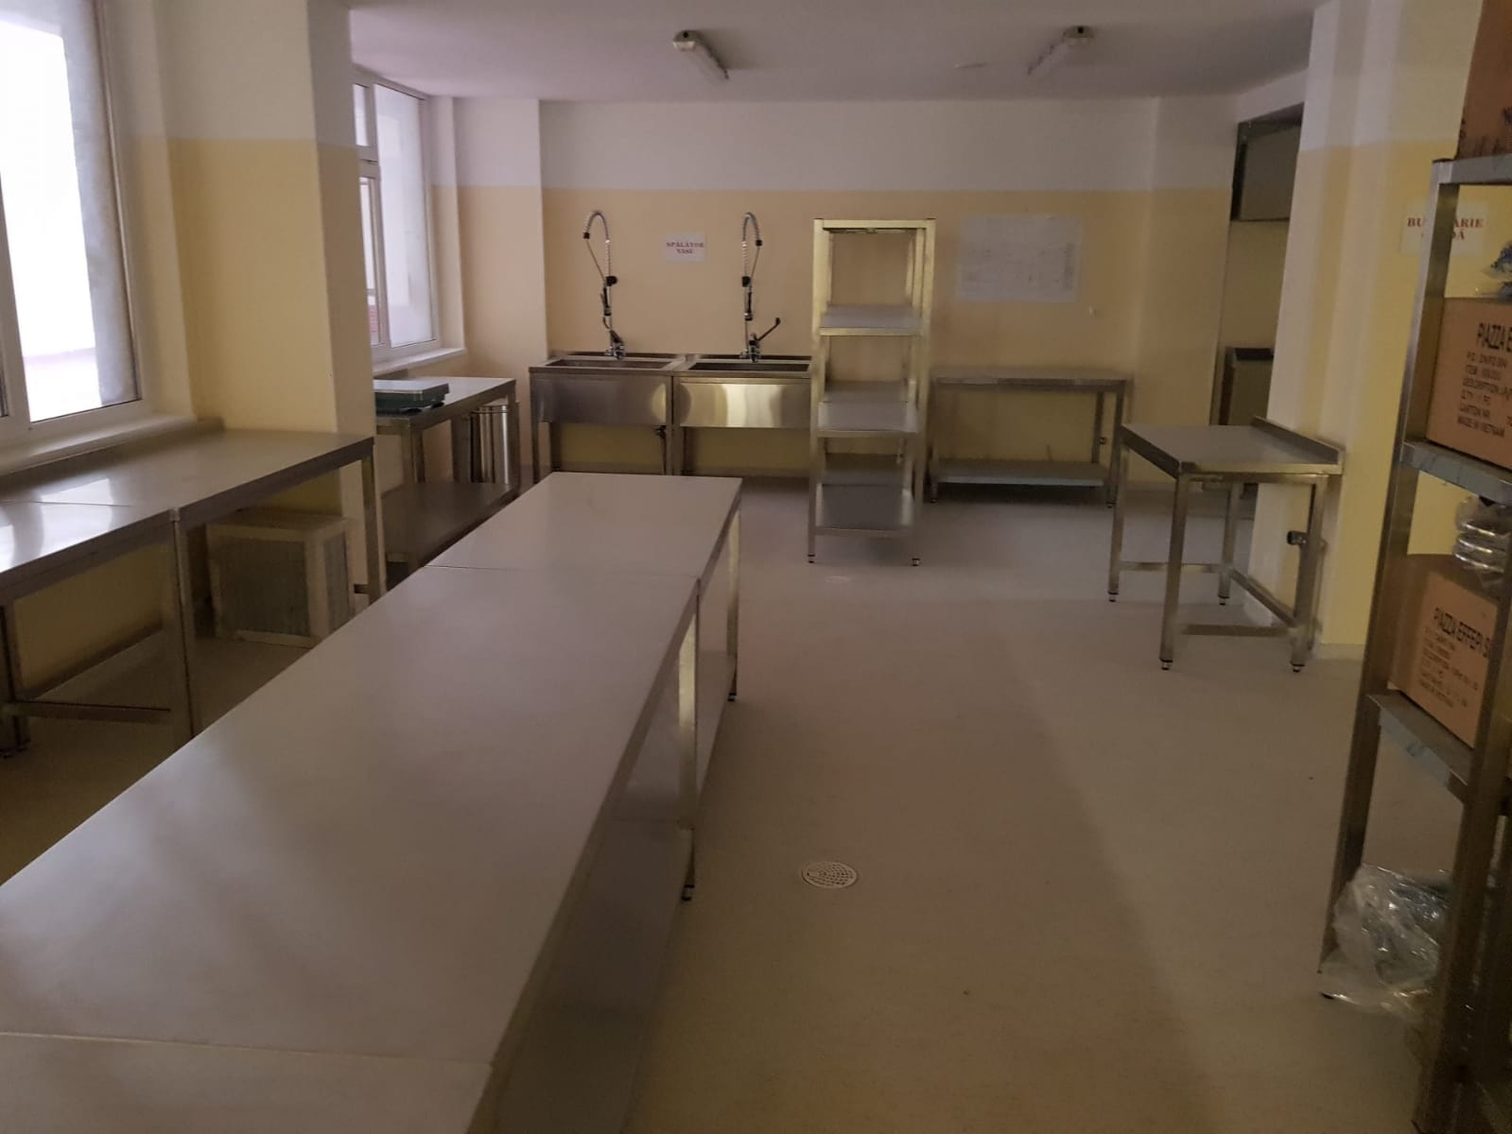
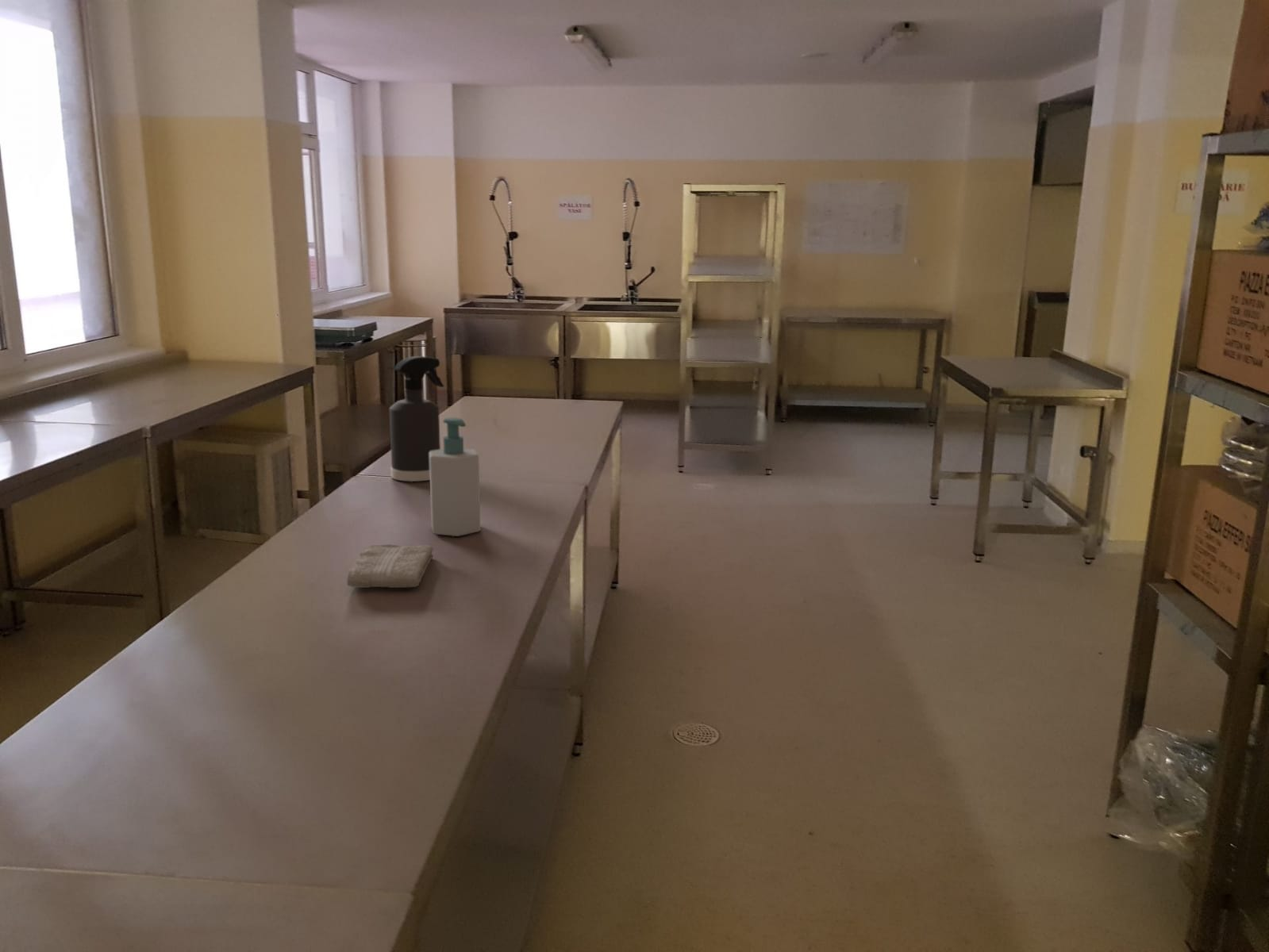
+ washcloth (392, 564)
+ spray bottle (417, 416)
+ soap bottle (454, 474)
